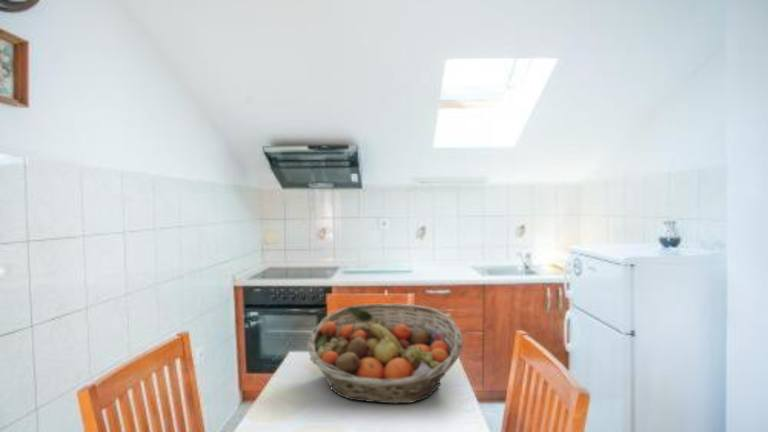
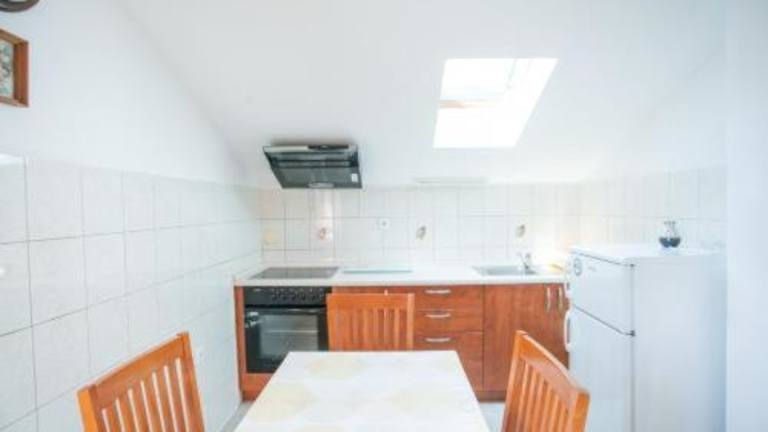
- fruit basket (384, 348)
